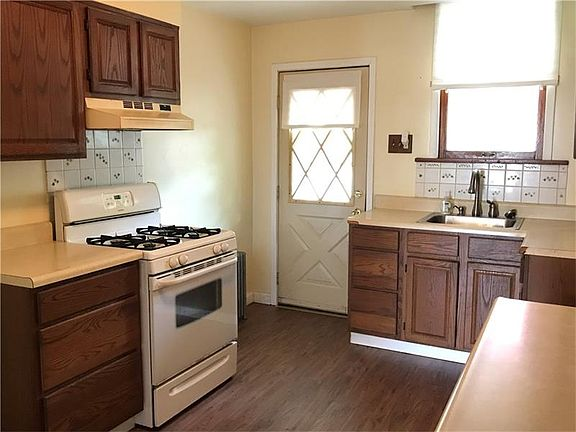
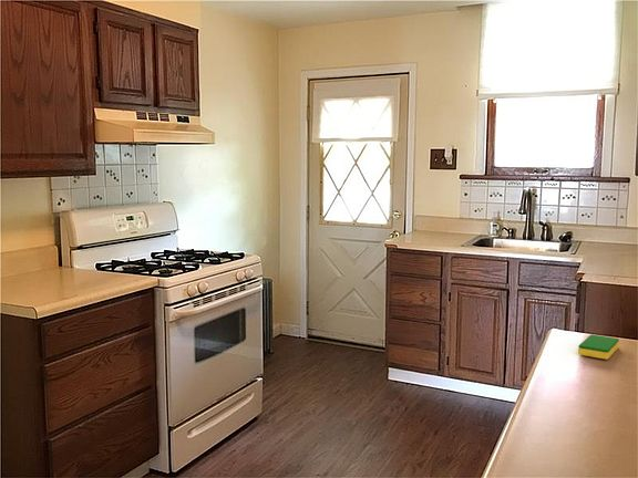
+ dish sponge (598, 346)
